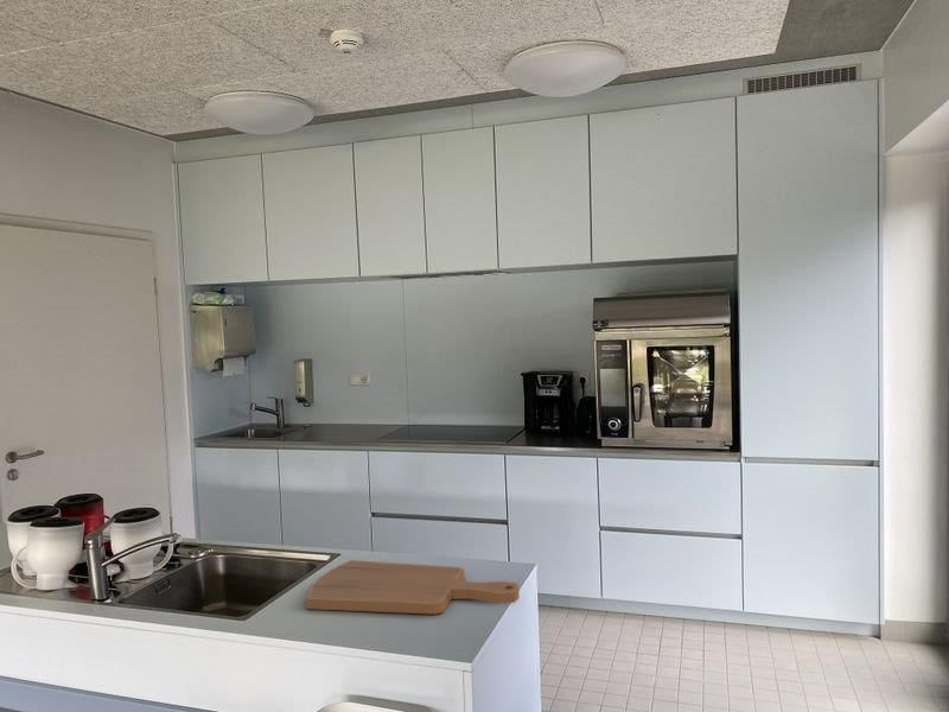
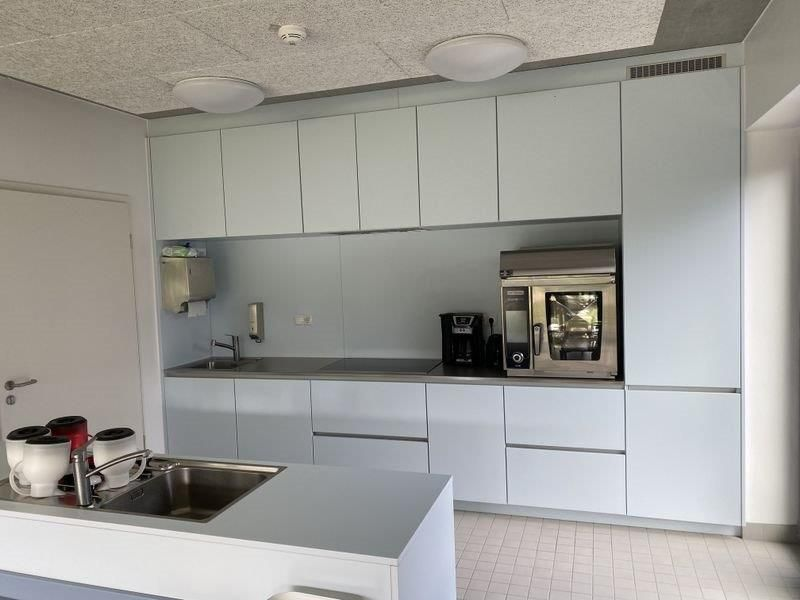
- cutting board (400, 586)
